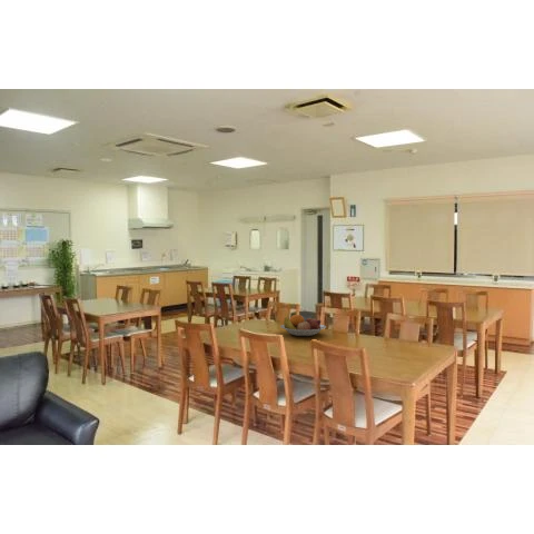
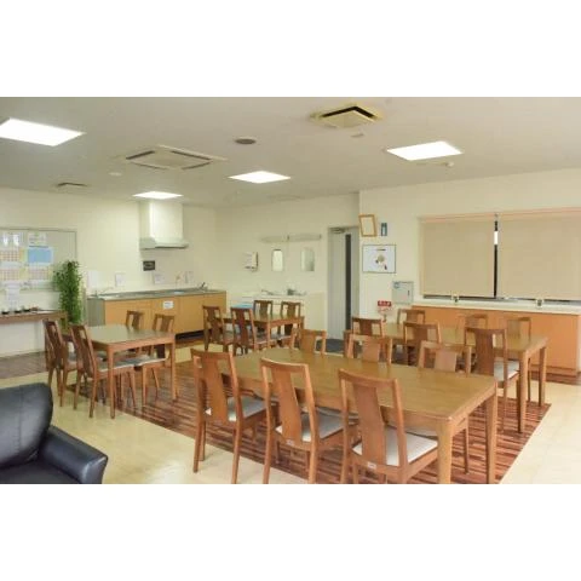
- fruit bowl (303, 324)
